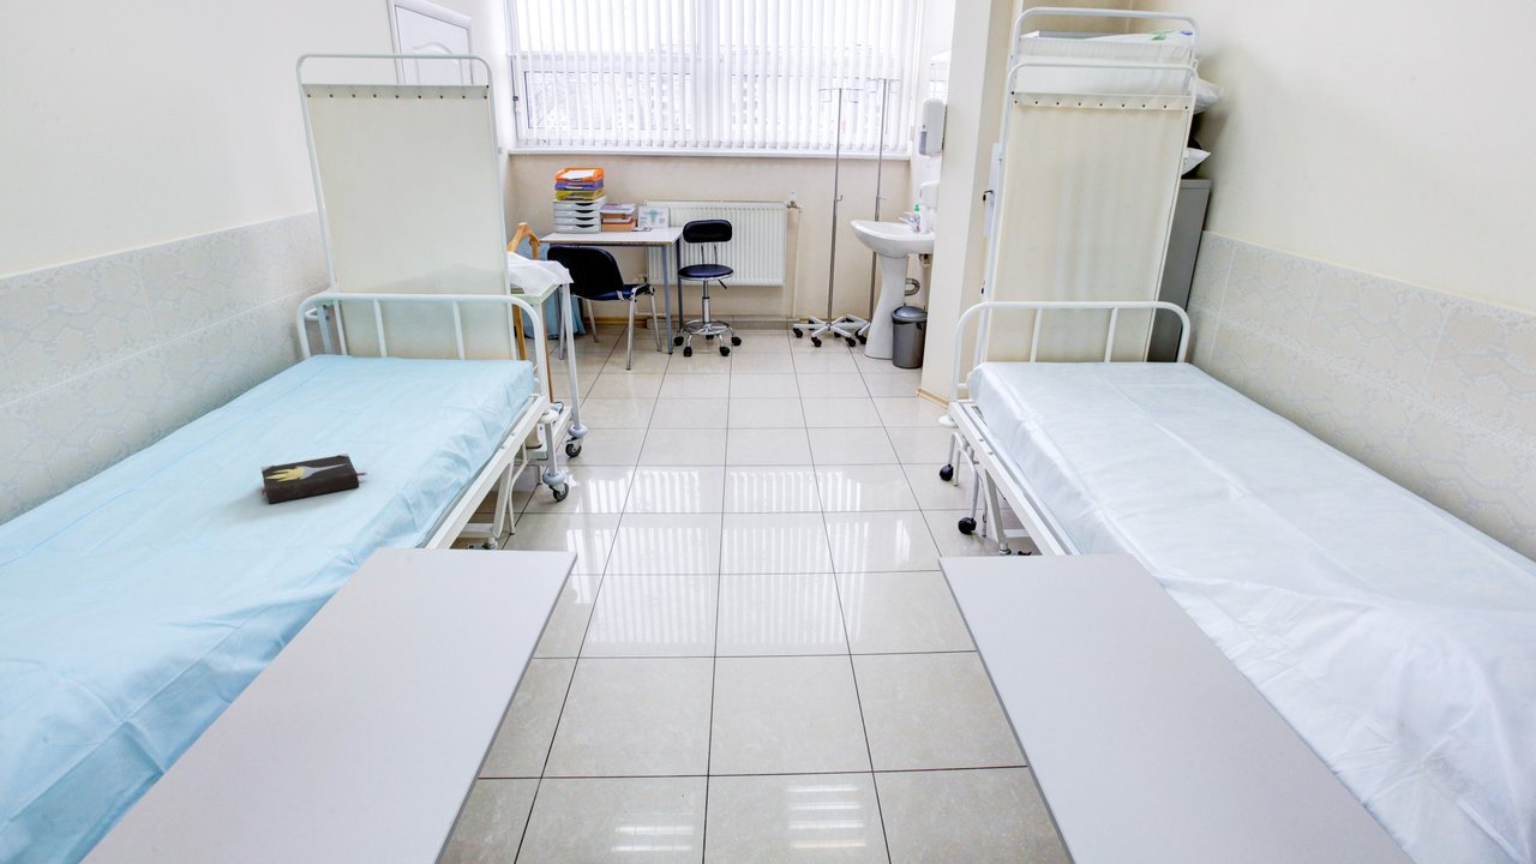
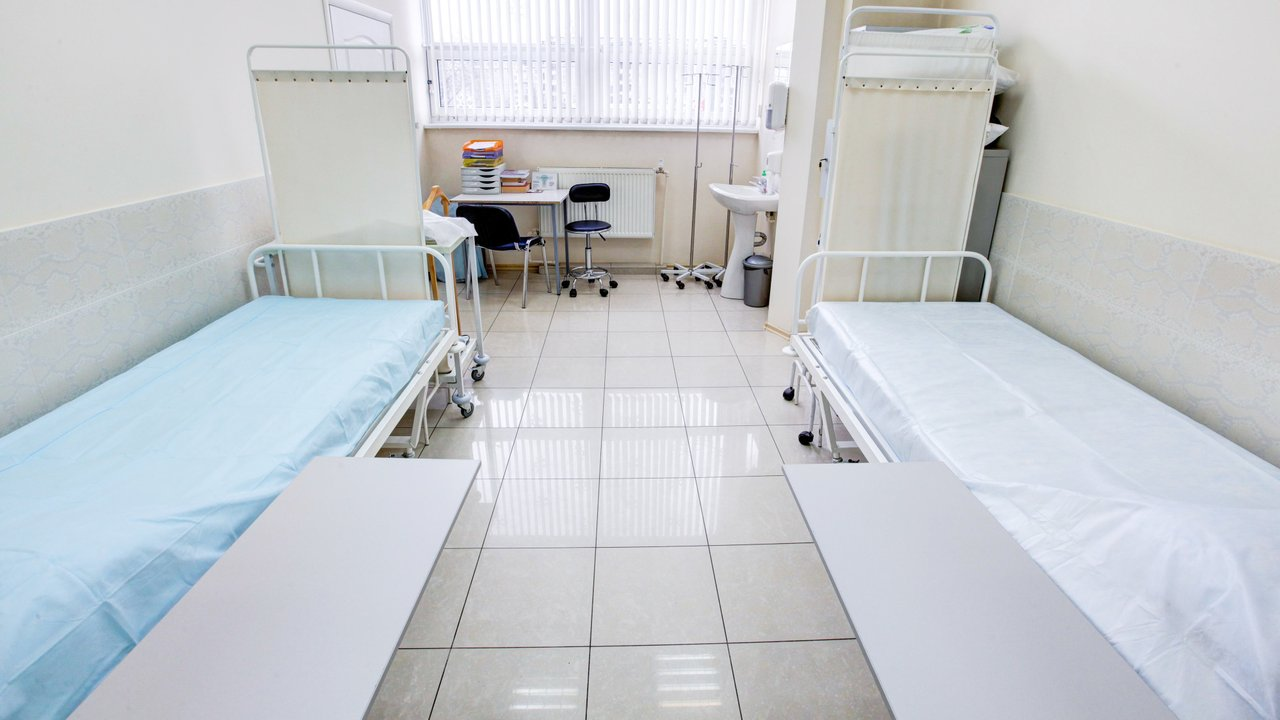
- hardback book (310, 476)
